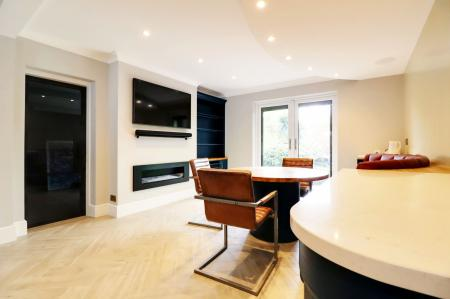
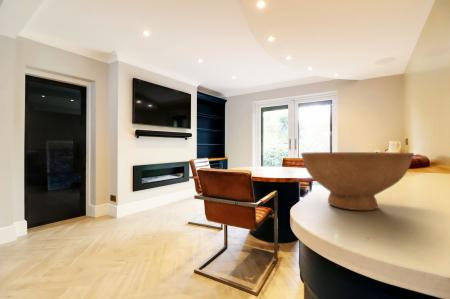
+ bowl (351, 178)
